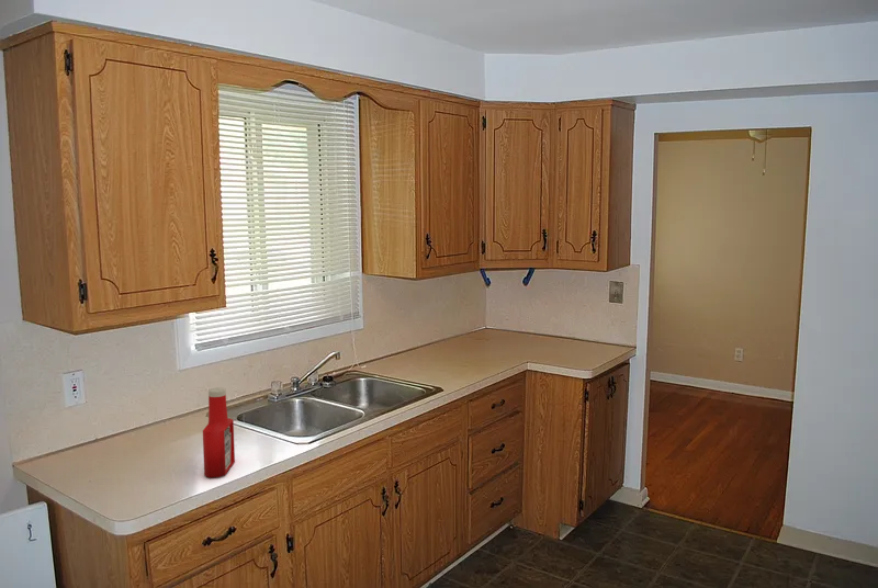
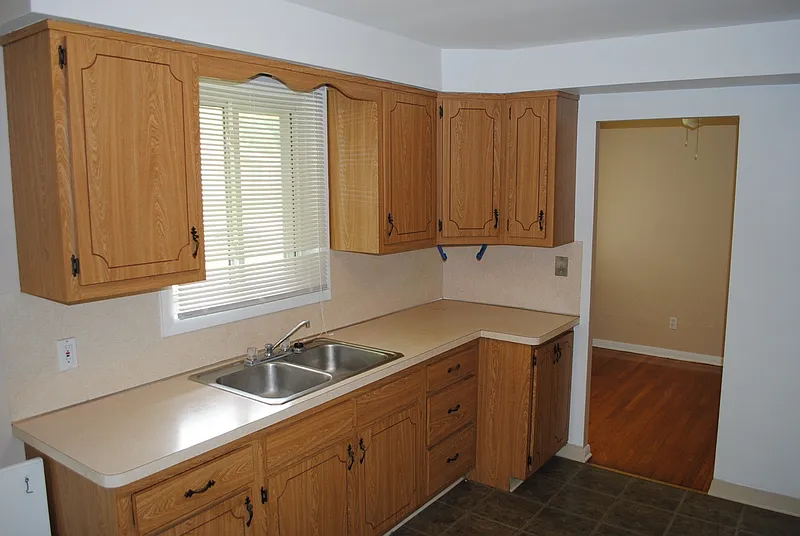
- soap bottle (218, 429)
